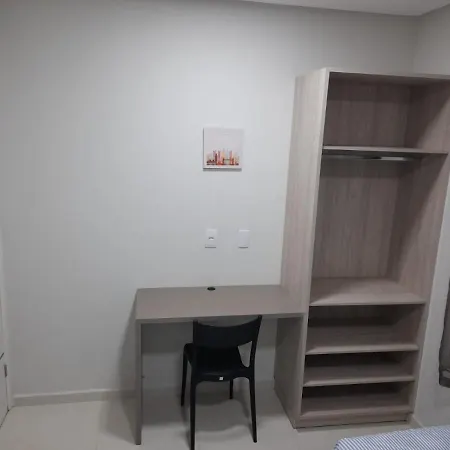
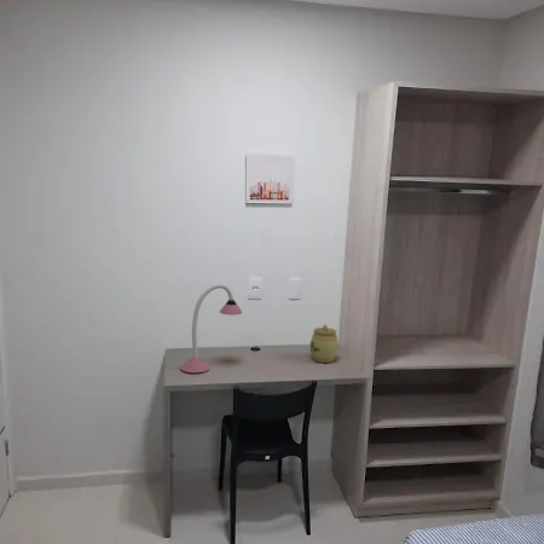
+ desk lamp (221, 313)
+ jar (324, 341)
